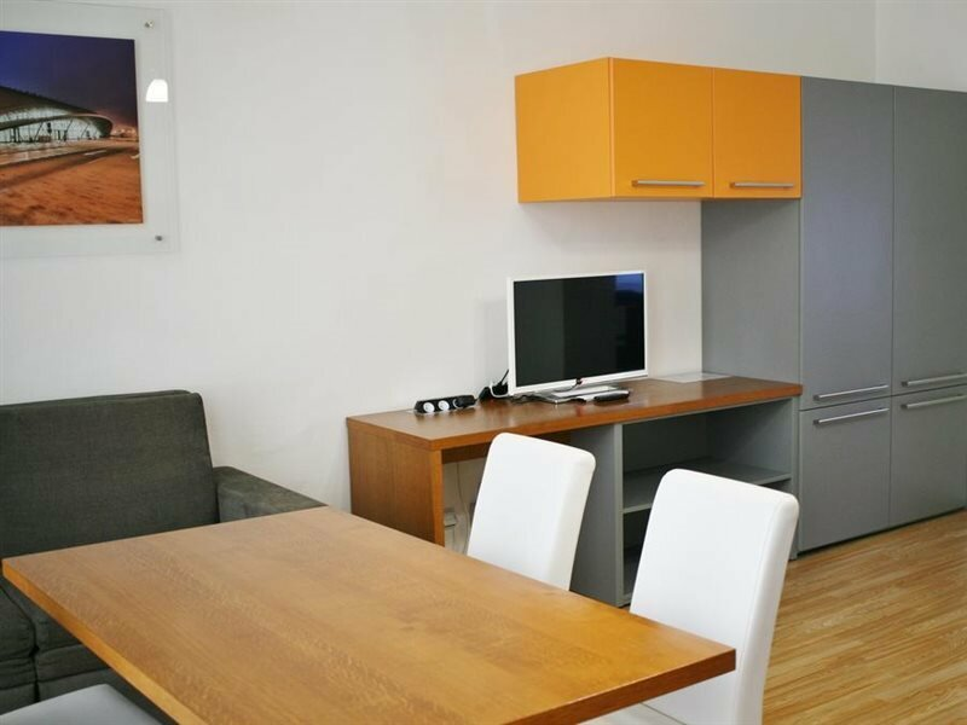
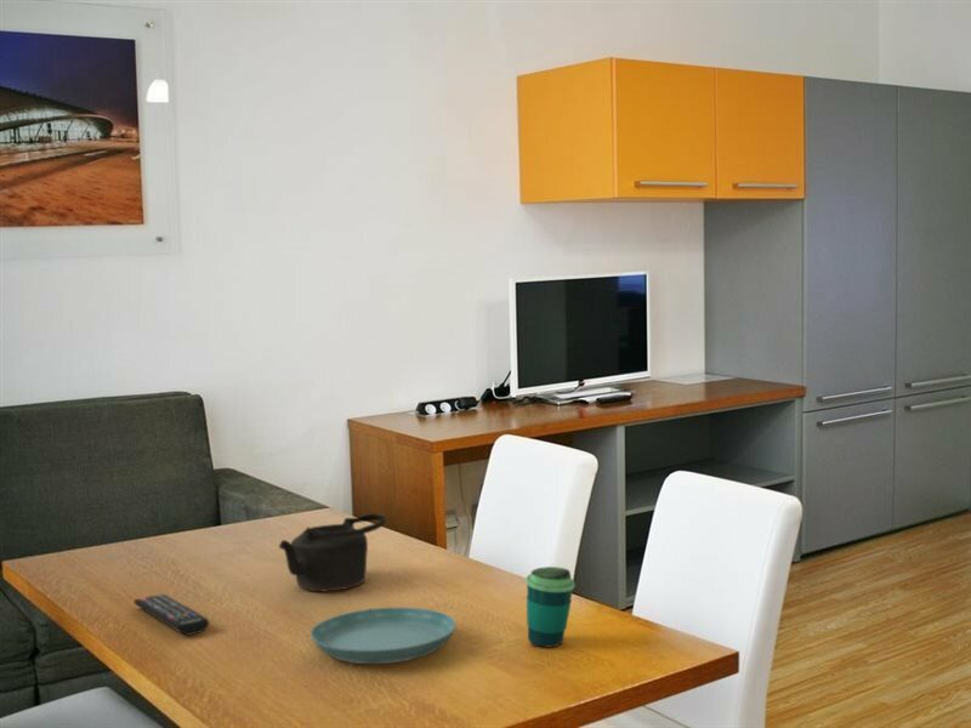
+ teapot (328, 553)
+ cup (550, 607)
+ remote control (170, 613)
+ saucer (384, 636)
